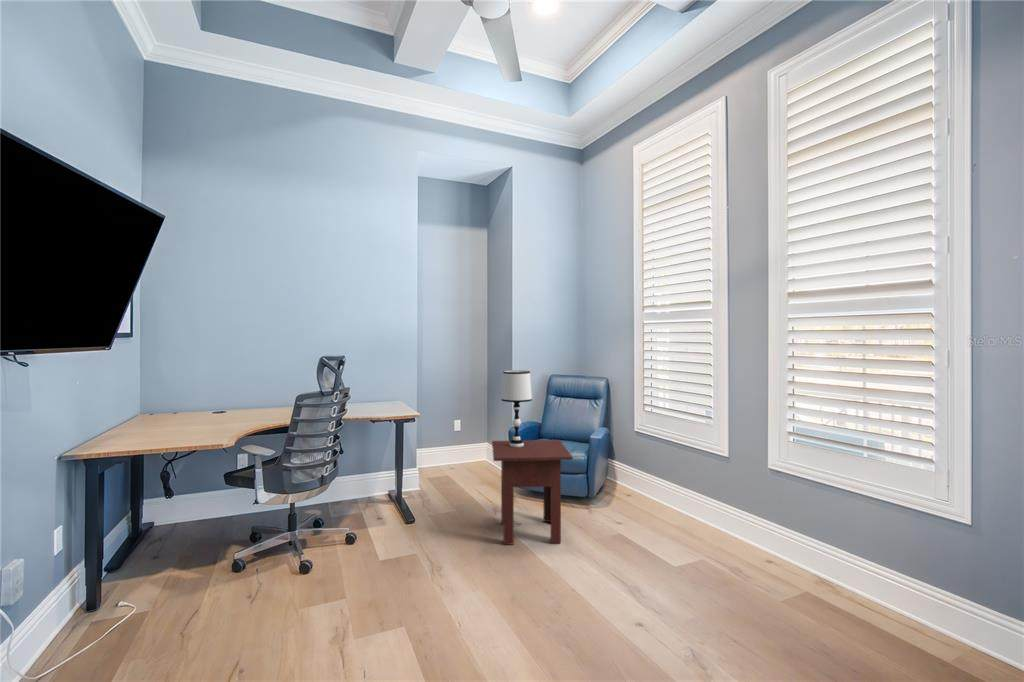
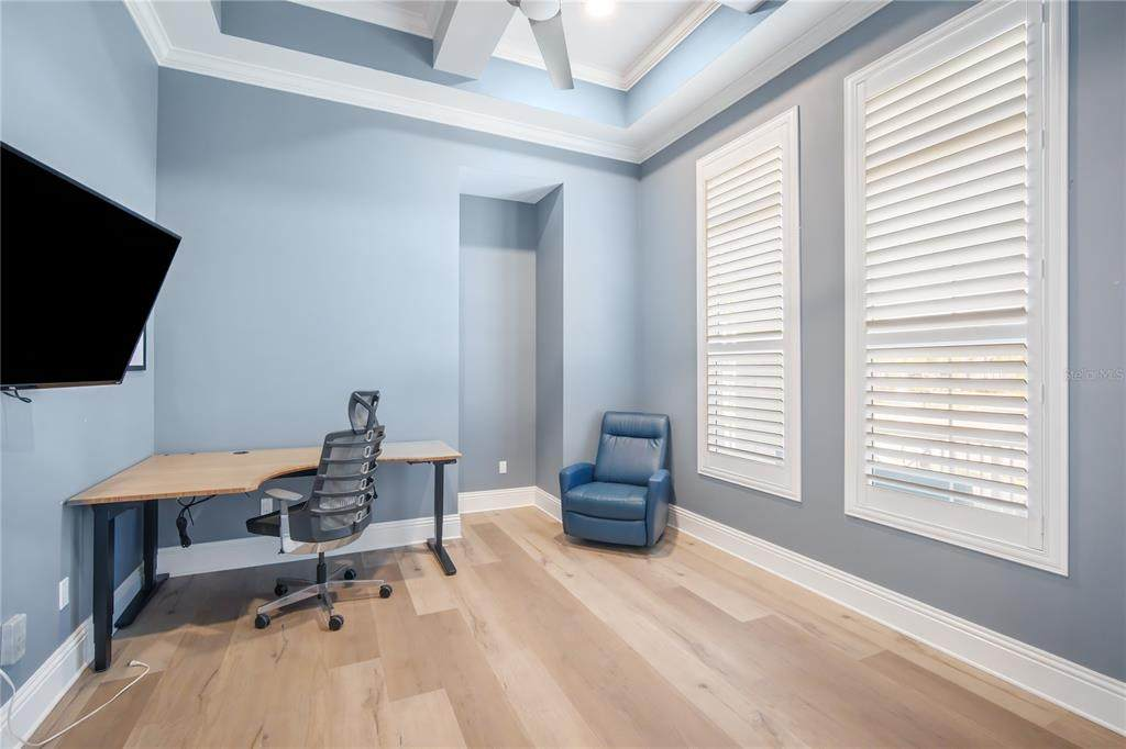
- side table (529, 486)
- table lamp (516, 408)
